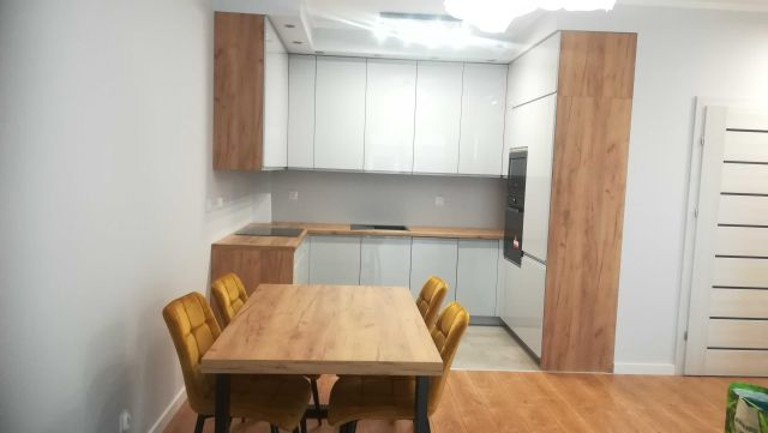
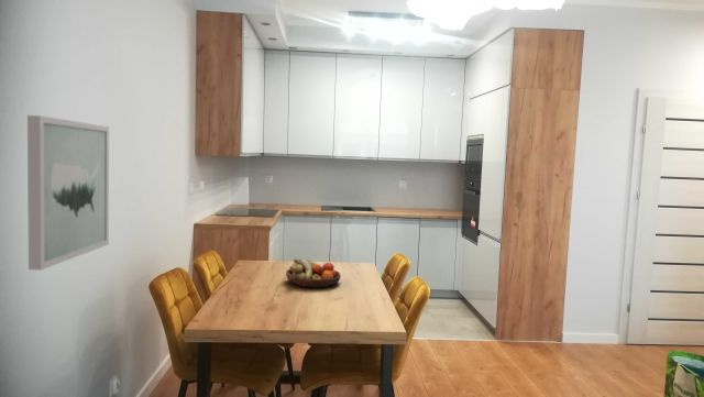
+ fruit bowl (312, 271)
+ wall art (74, 189)
